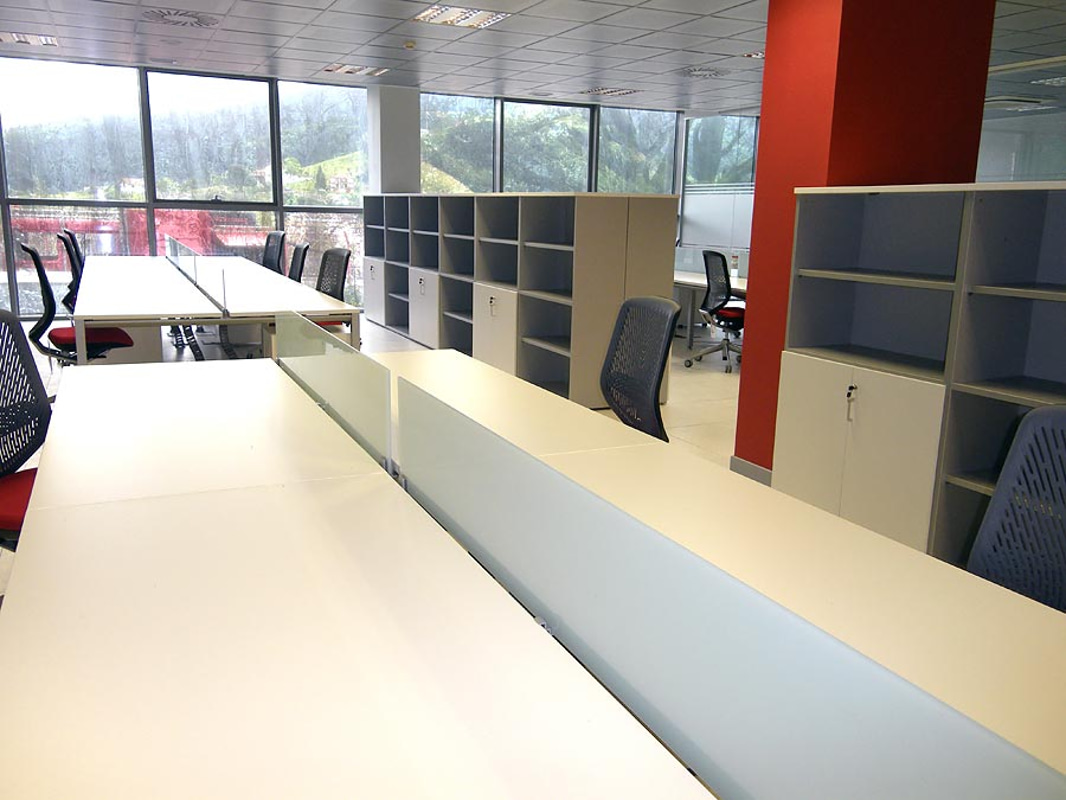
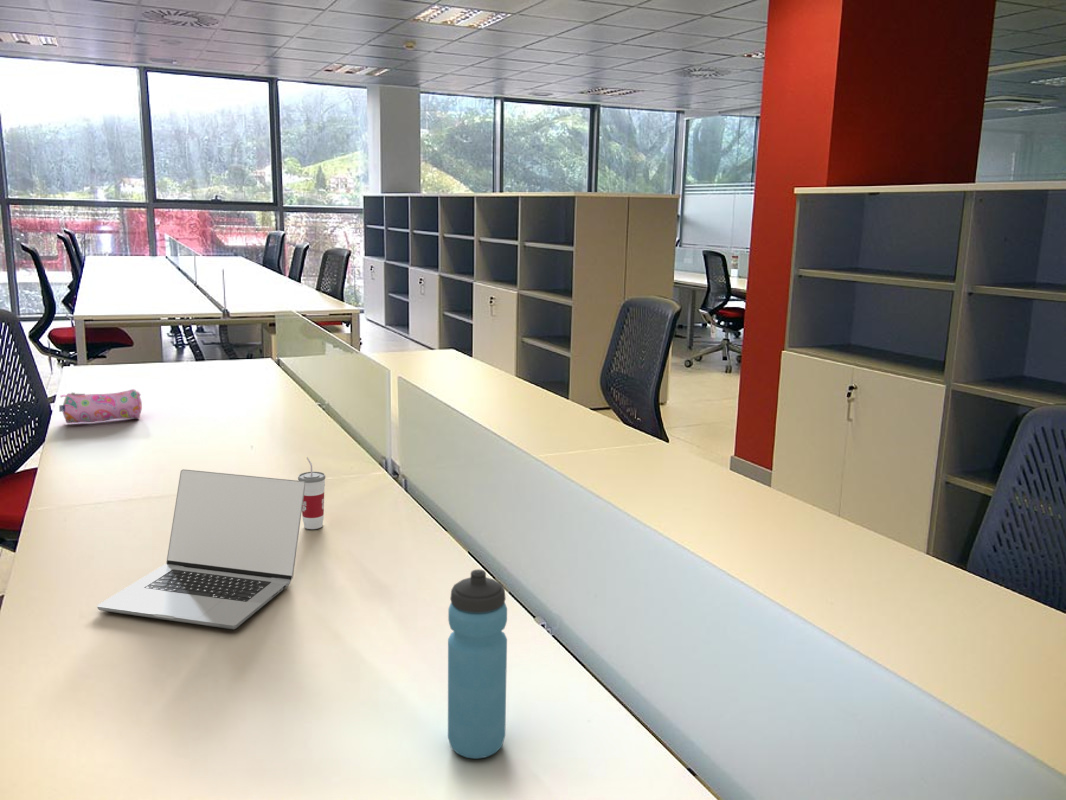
+ pencil case (102, 406)
+ water bottle (477, 659)
+ cup (312, 491)
+ laptop (206, 542)
